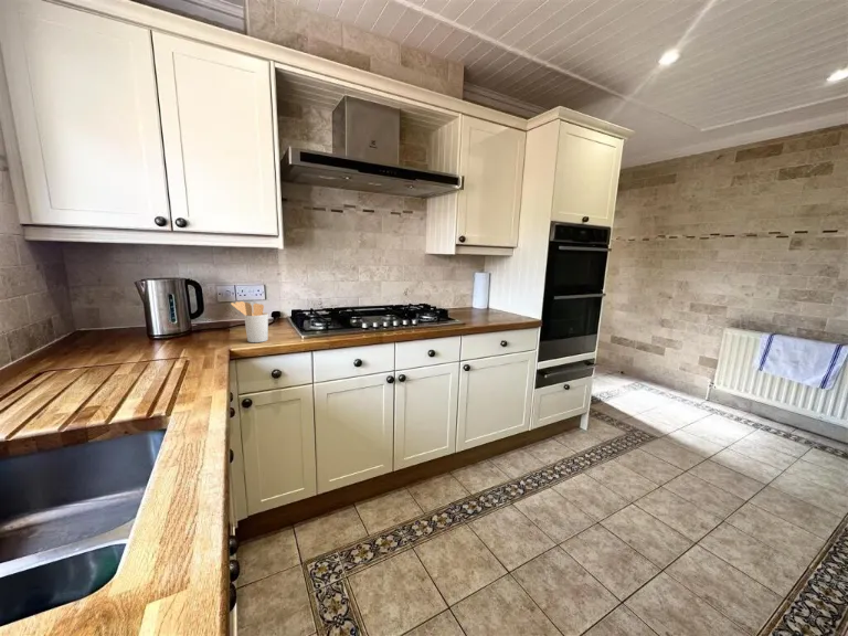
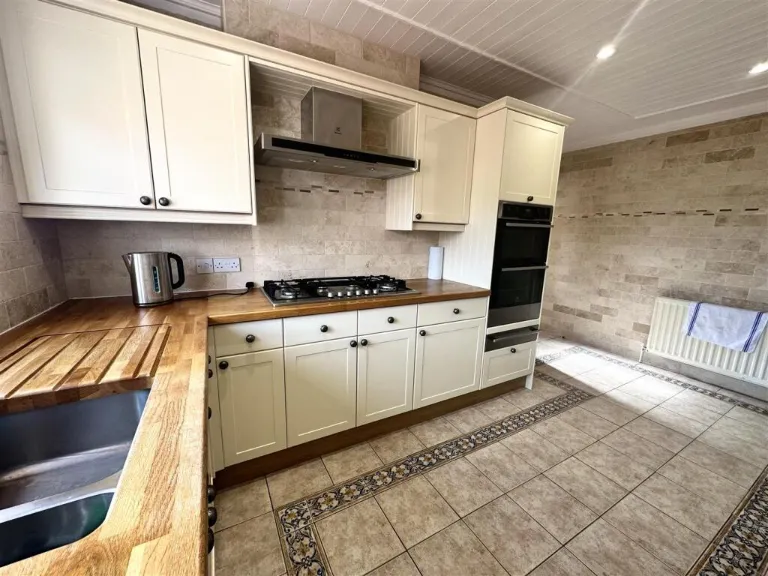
- utensil holder (251, 320)
